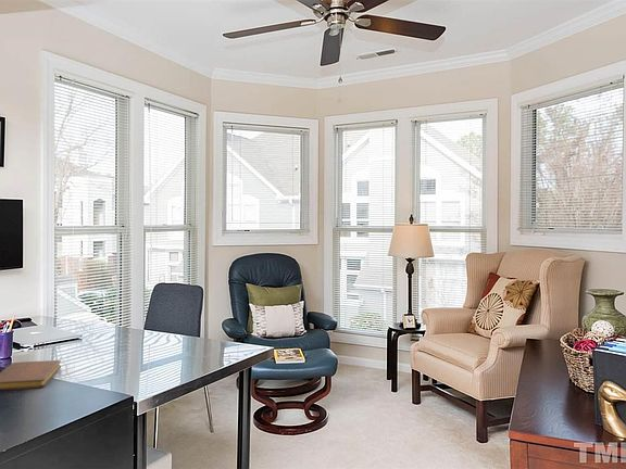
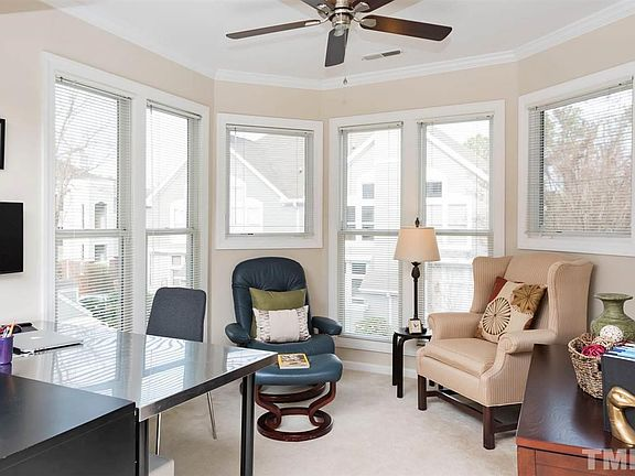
- notebook (26, 373)
